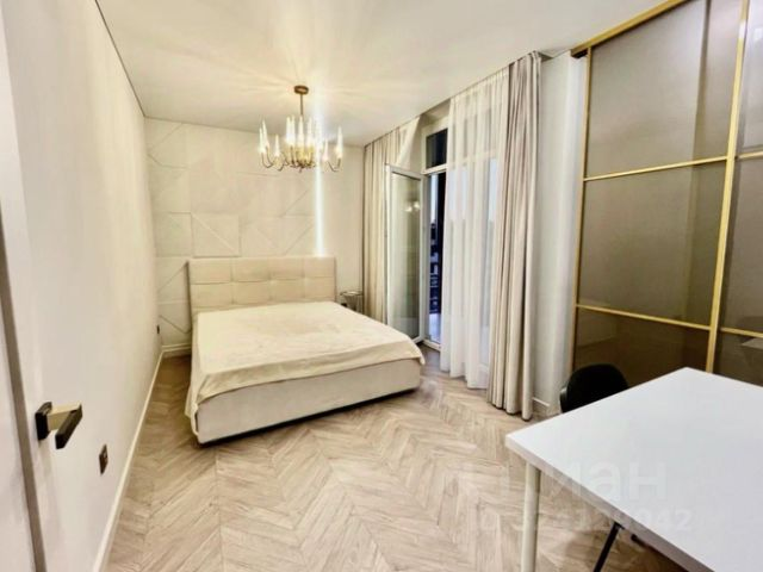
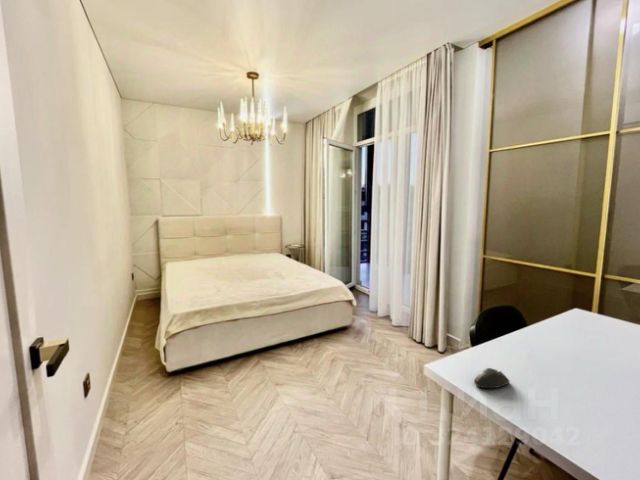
+ mouse (490, 376)
